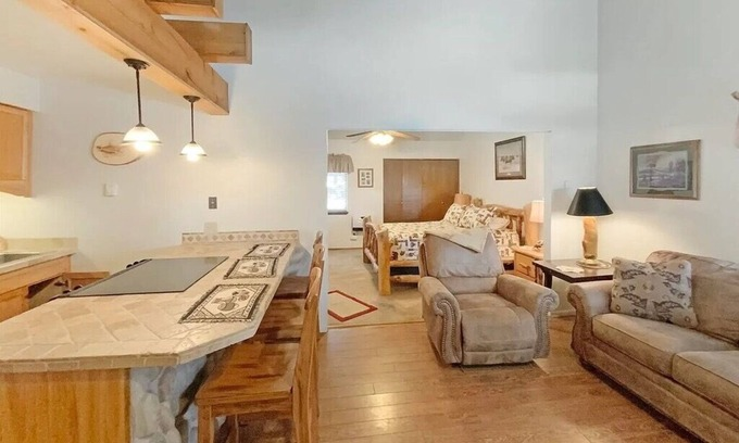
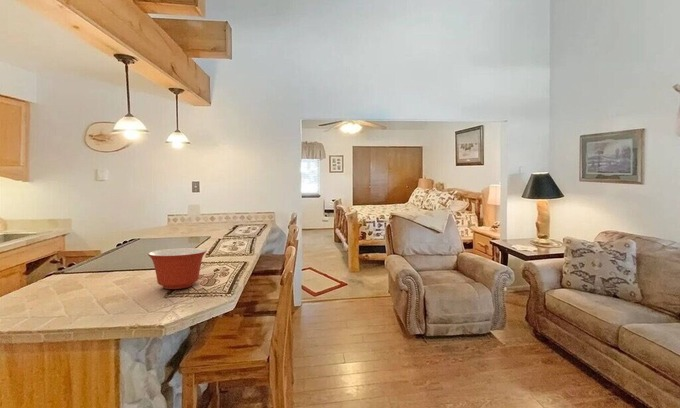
+ mixing bowl (178, 268)
